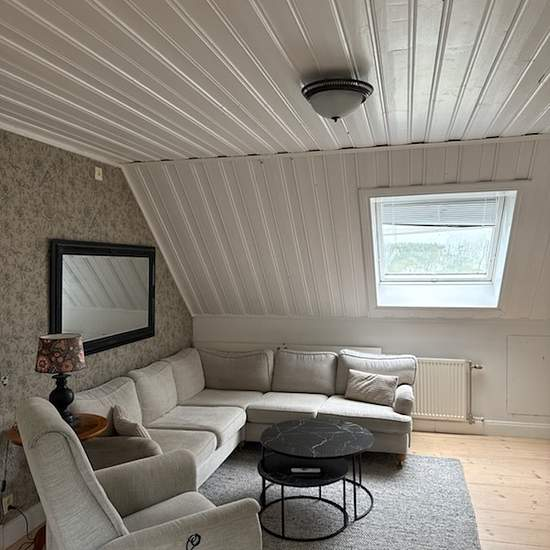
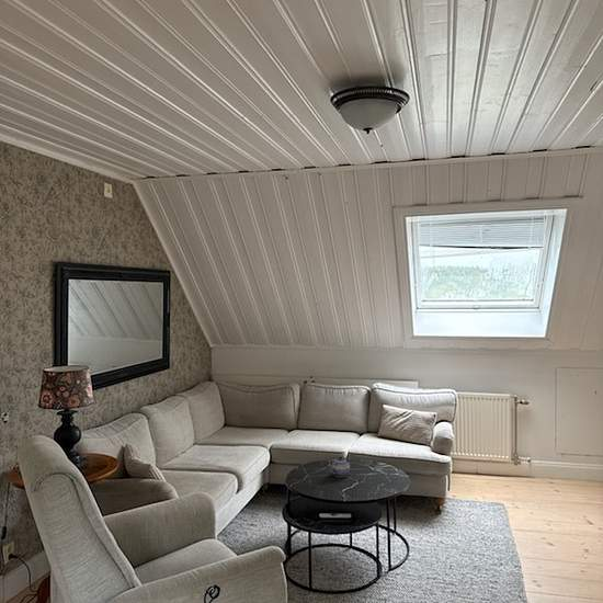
+ teapot (340, 466)
